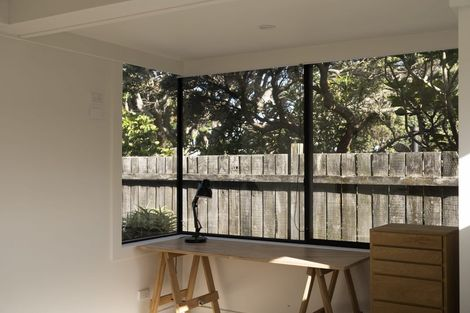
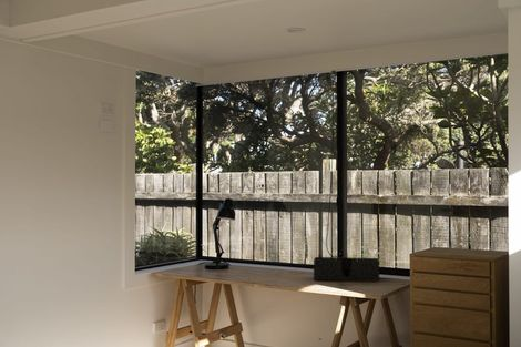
+ desk organizer (346, 268)
